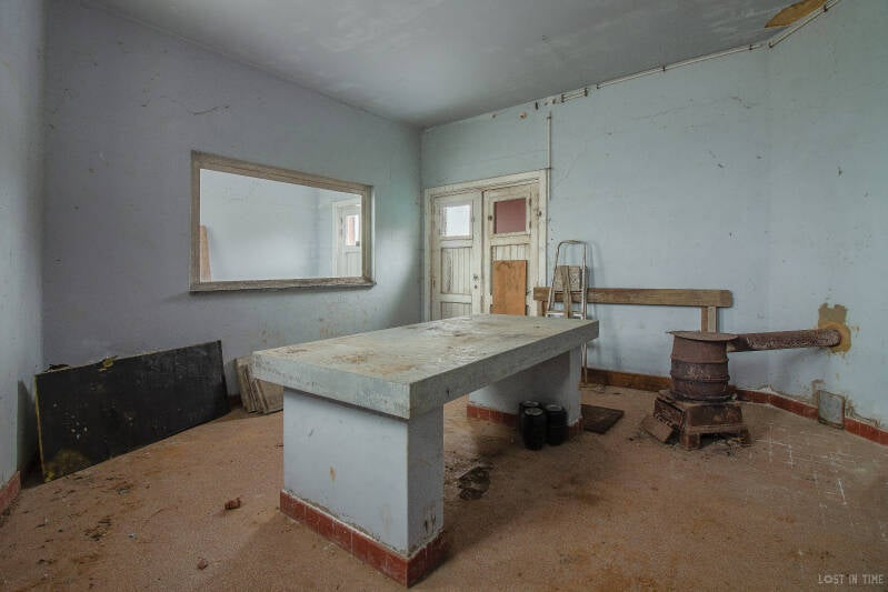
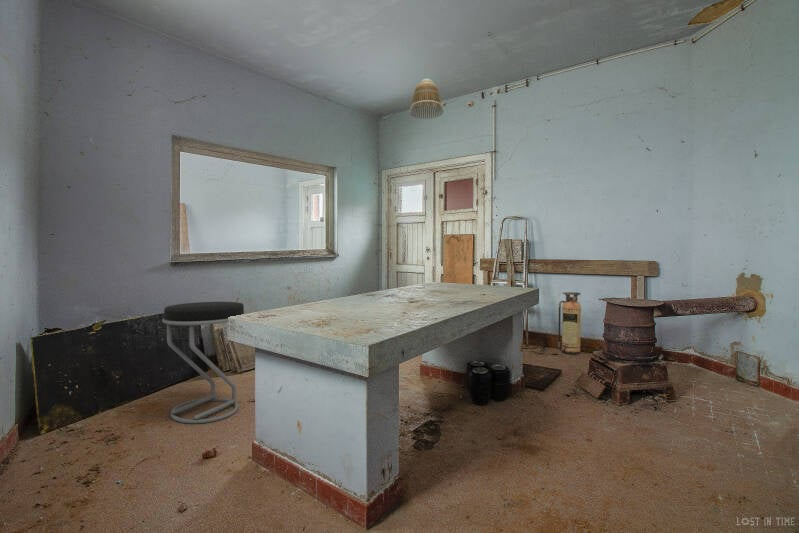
+ stool (206, 358)
+ fire extinguisher (569, 322)
+ lamp shade (425, 96)
